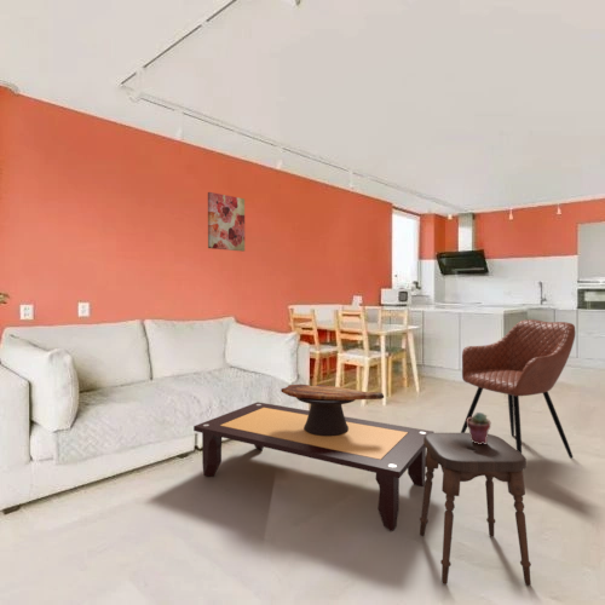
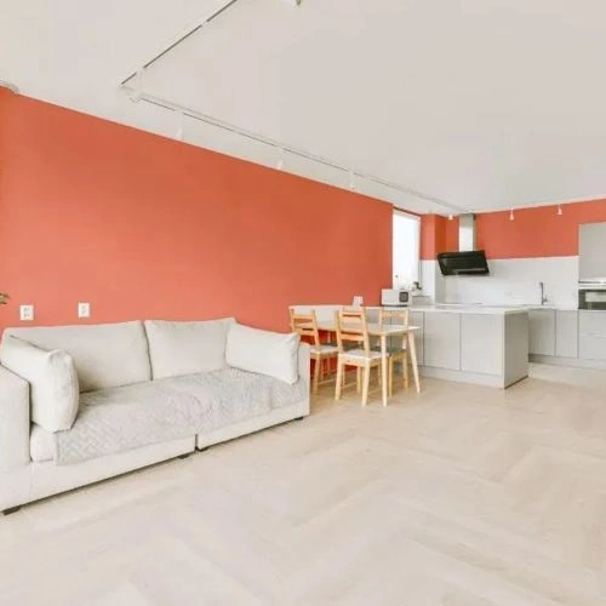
- stool (459, 495)
- armchair (517, 386)
- potted succulent (479, 426)
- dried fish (330, 409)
- wall art (226, 223)
- coffee table (311, 454)
